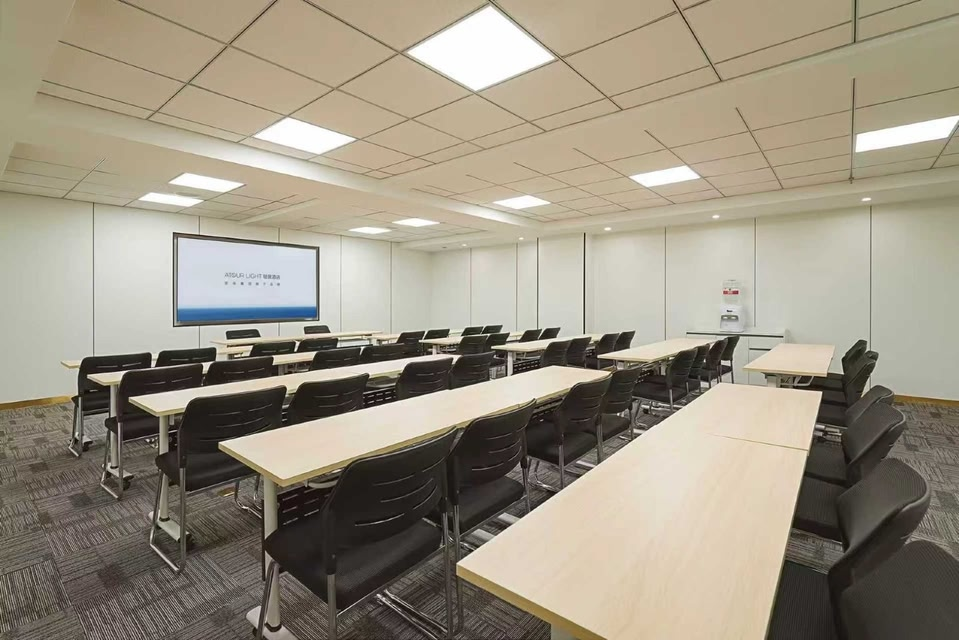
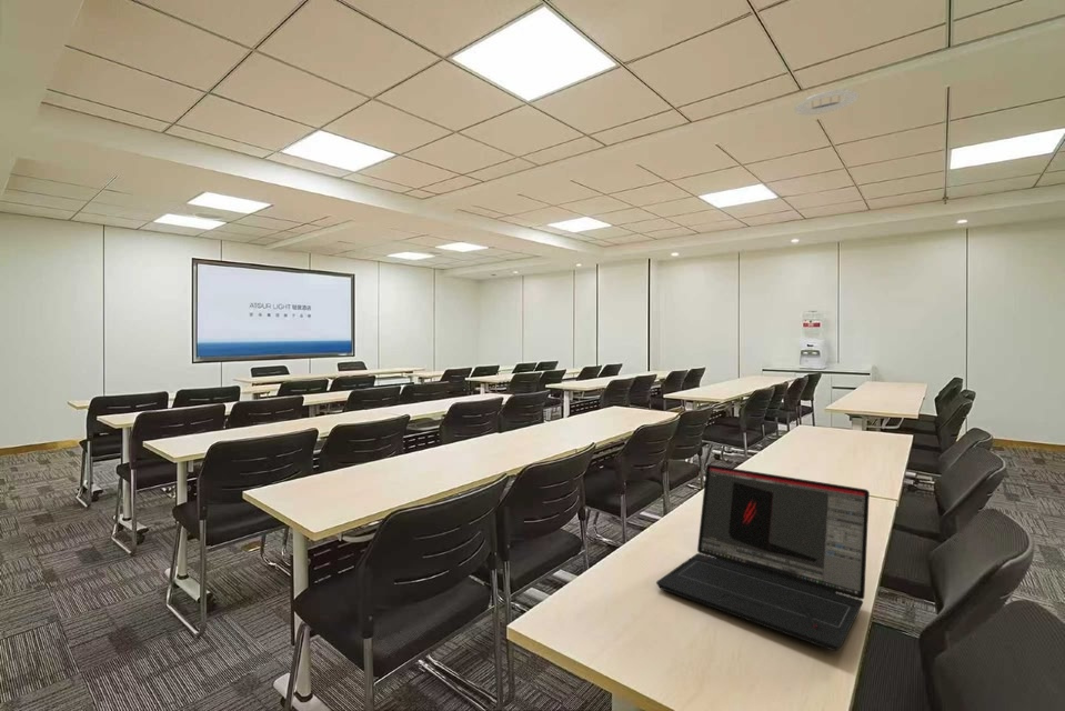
+ ceiling vent (826, 103)
+ laptop (760, 540)
